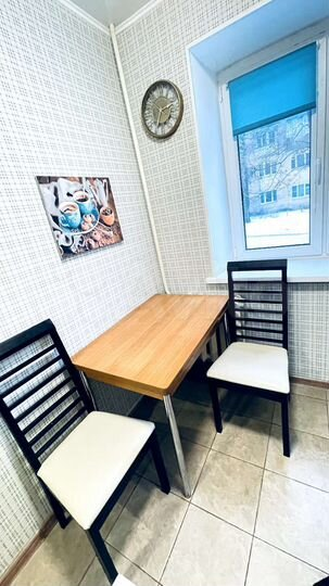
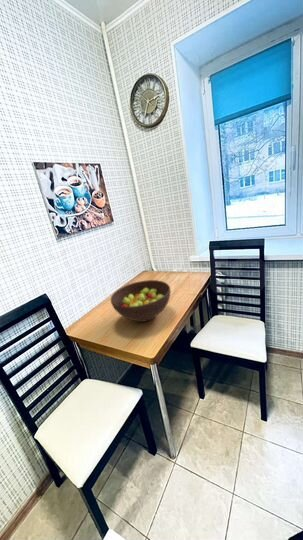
+ fruit bowl (142, 304)
